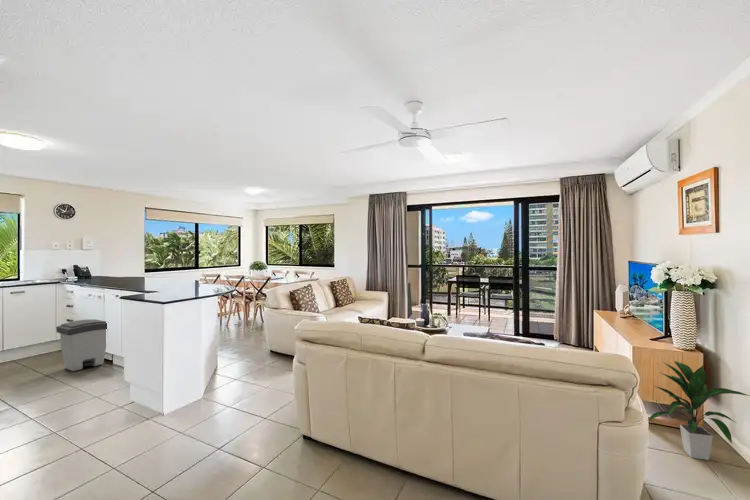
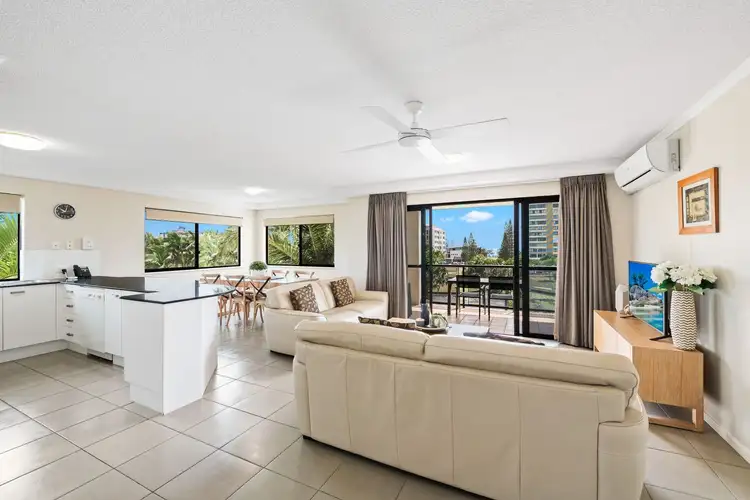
- indoor plant (690, 406)
- trash can (83, 343)
